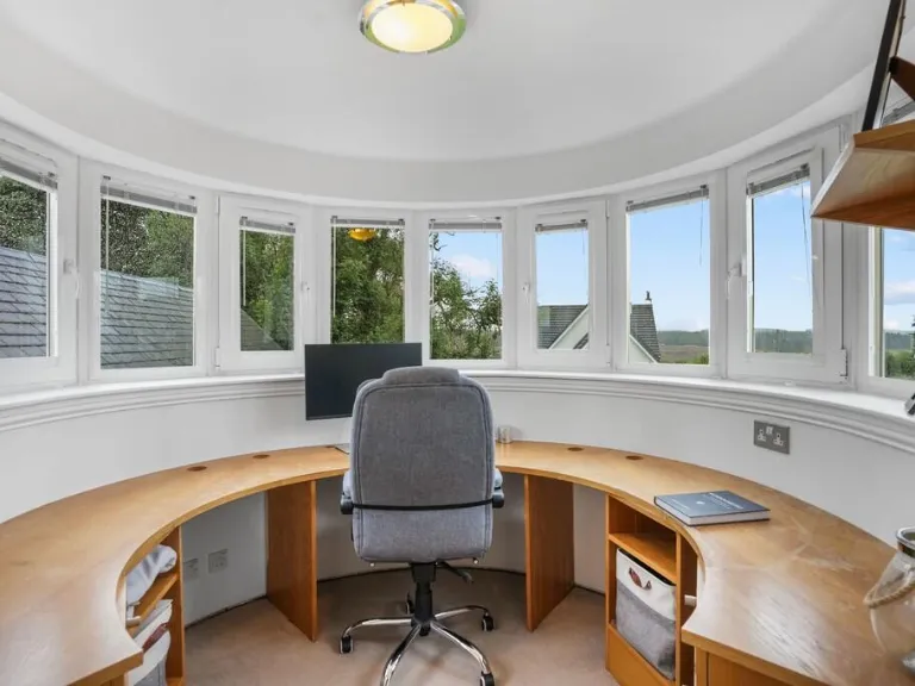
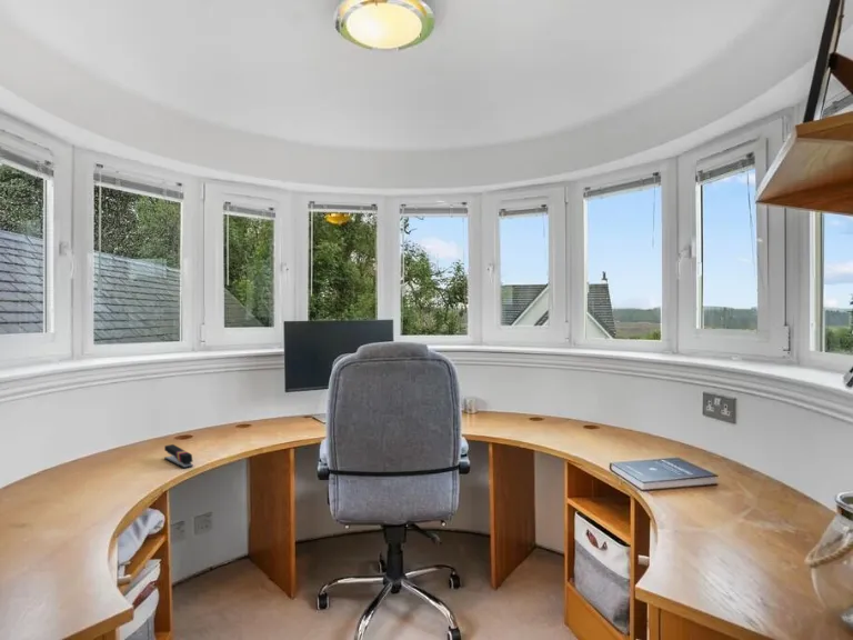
+ stapler (178, 456)
